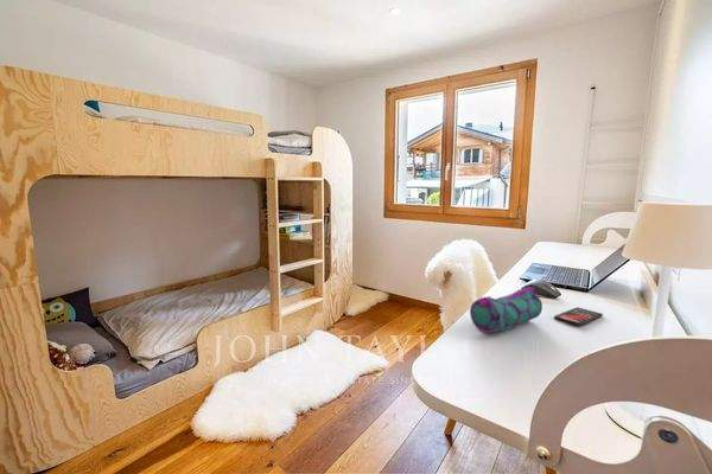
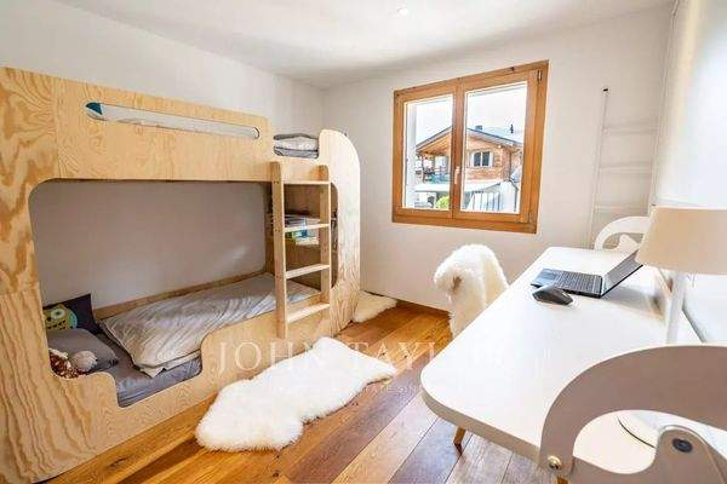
- pencil case (507, 308)
- smartphone (578, 315)
